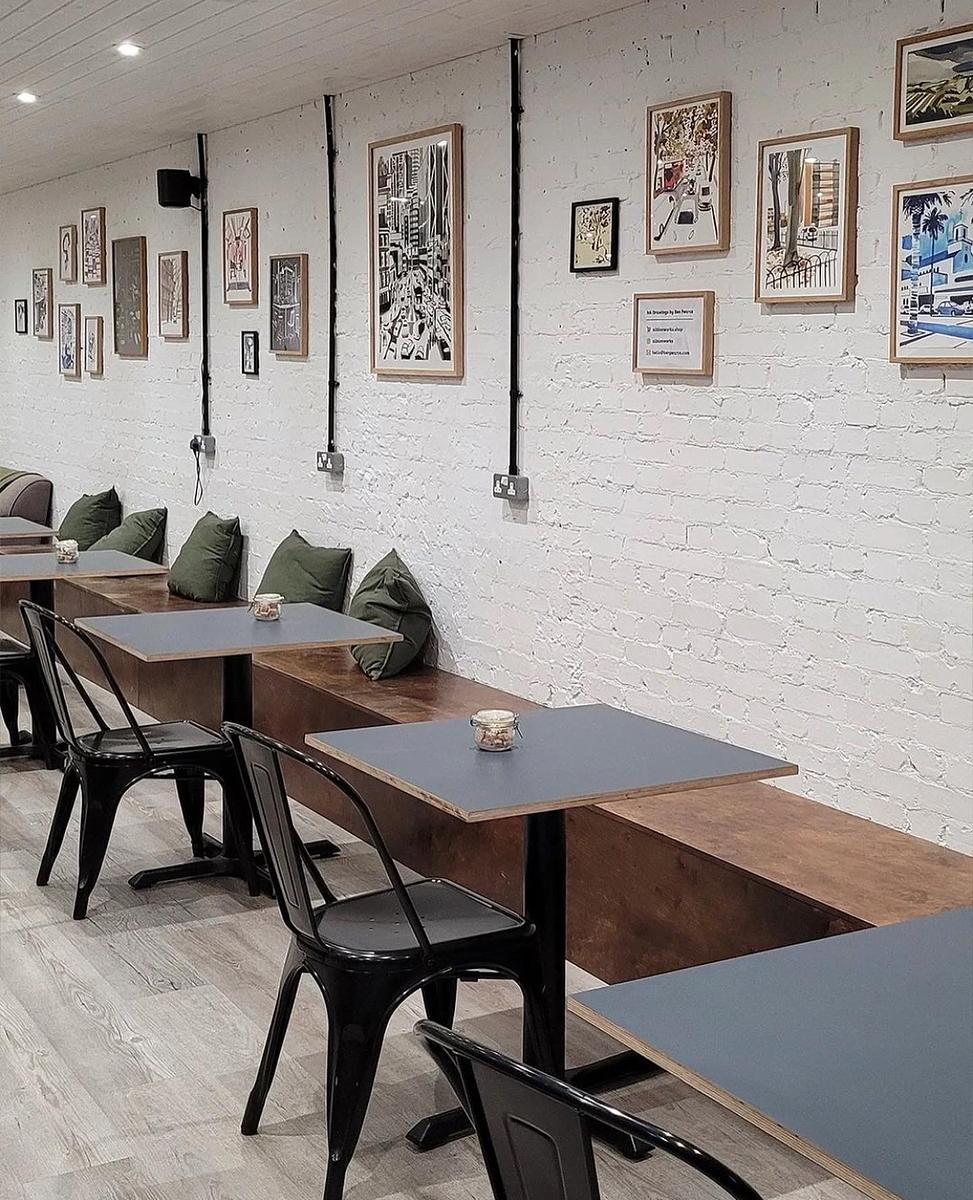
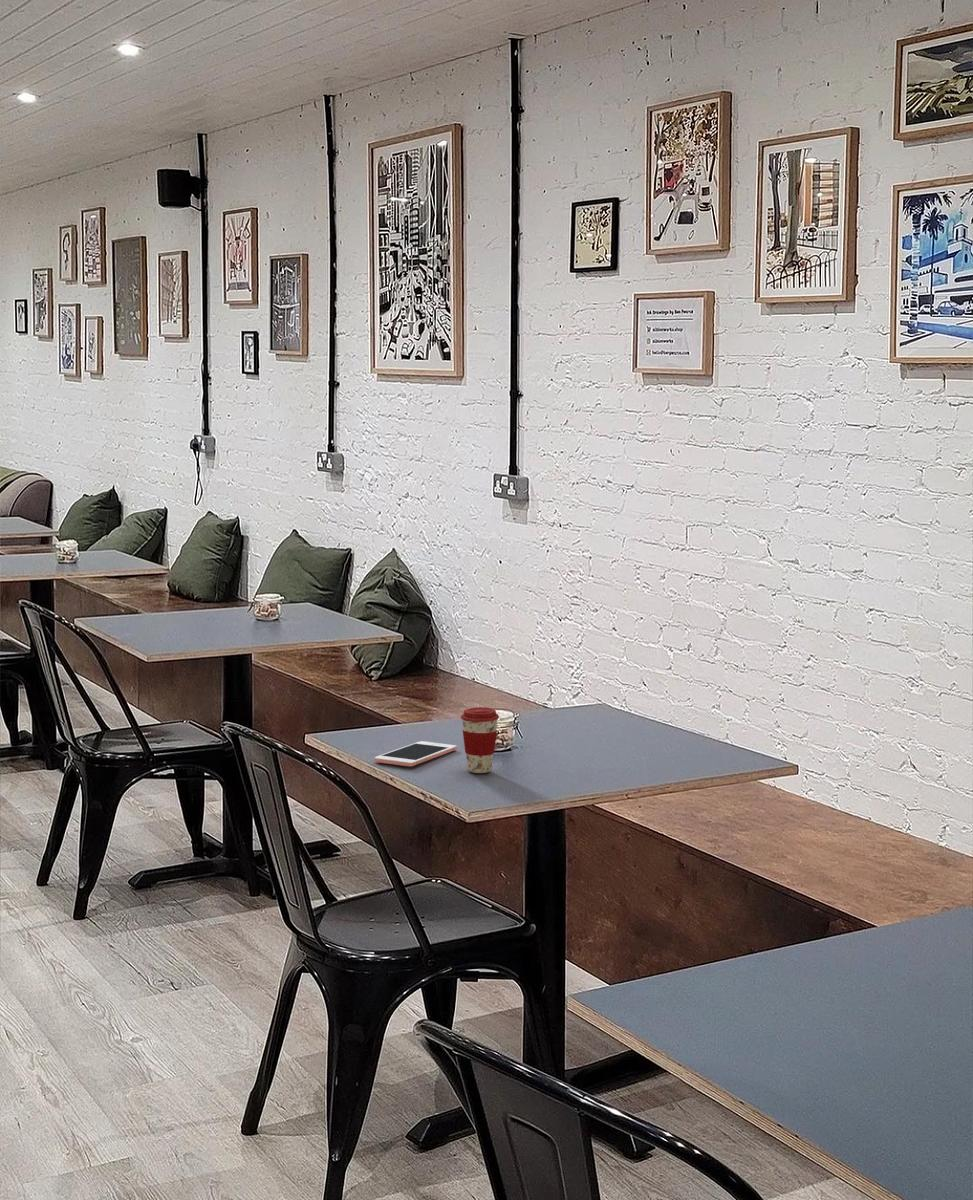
+ cell phone (416, 753)
+ coffee cup (479, 740)
